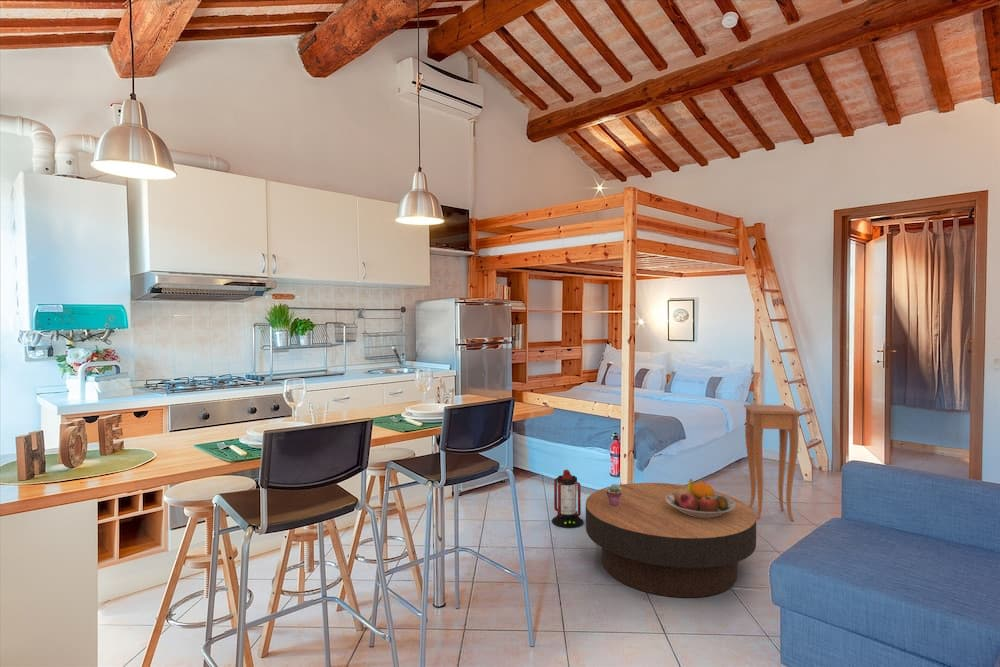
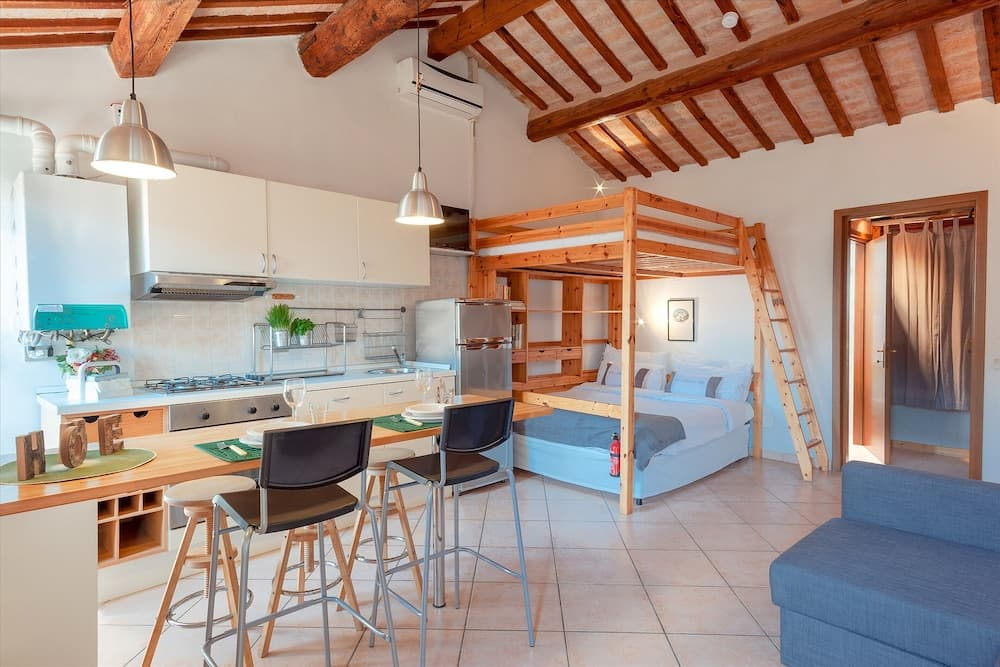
- side table (779, 461)
- fruit bowl (699, 498)
- potted succulent (614, 494)
- coffee table (667, 536)
- lantern (567, 496)
